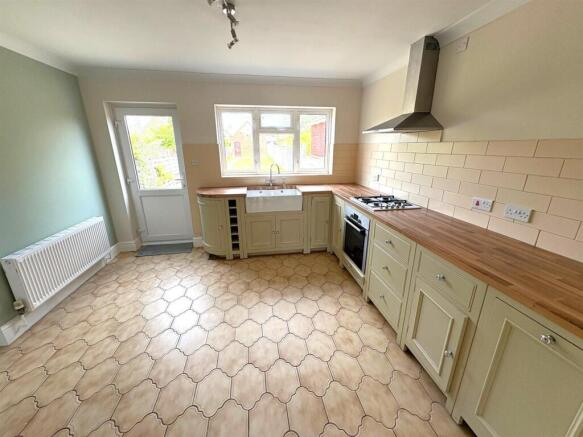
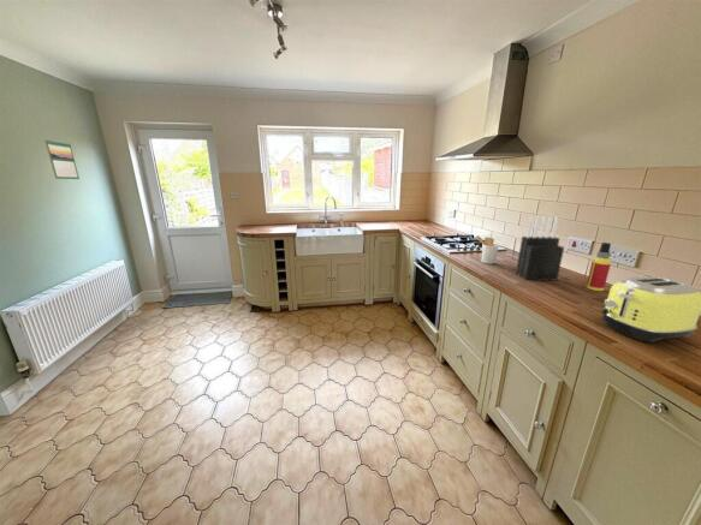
+ toaster (648, 306)
+ spray bottle (600, 266)
+ calendar (63, 160)
+ utensil holder (486, 249)
+ knife block (542, 249)
